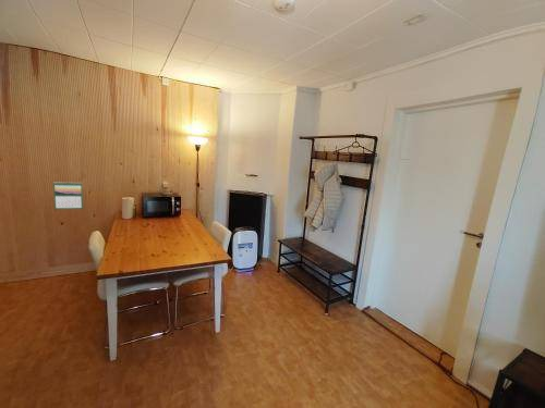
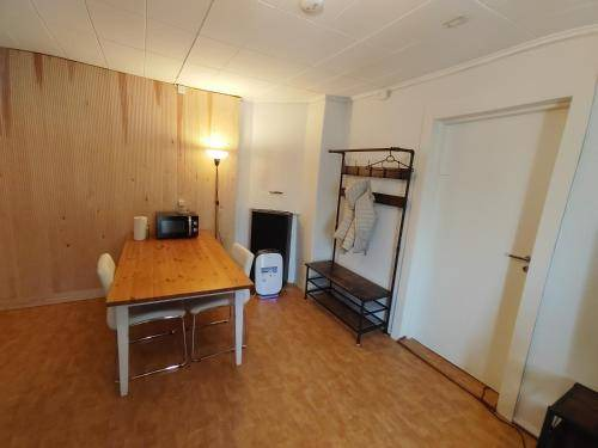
- calendar (68, 195)
